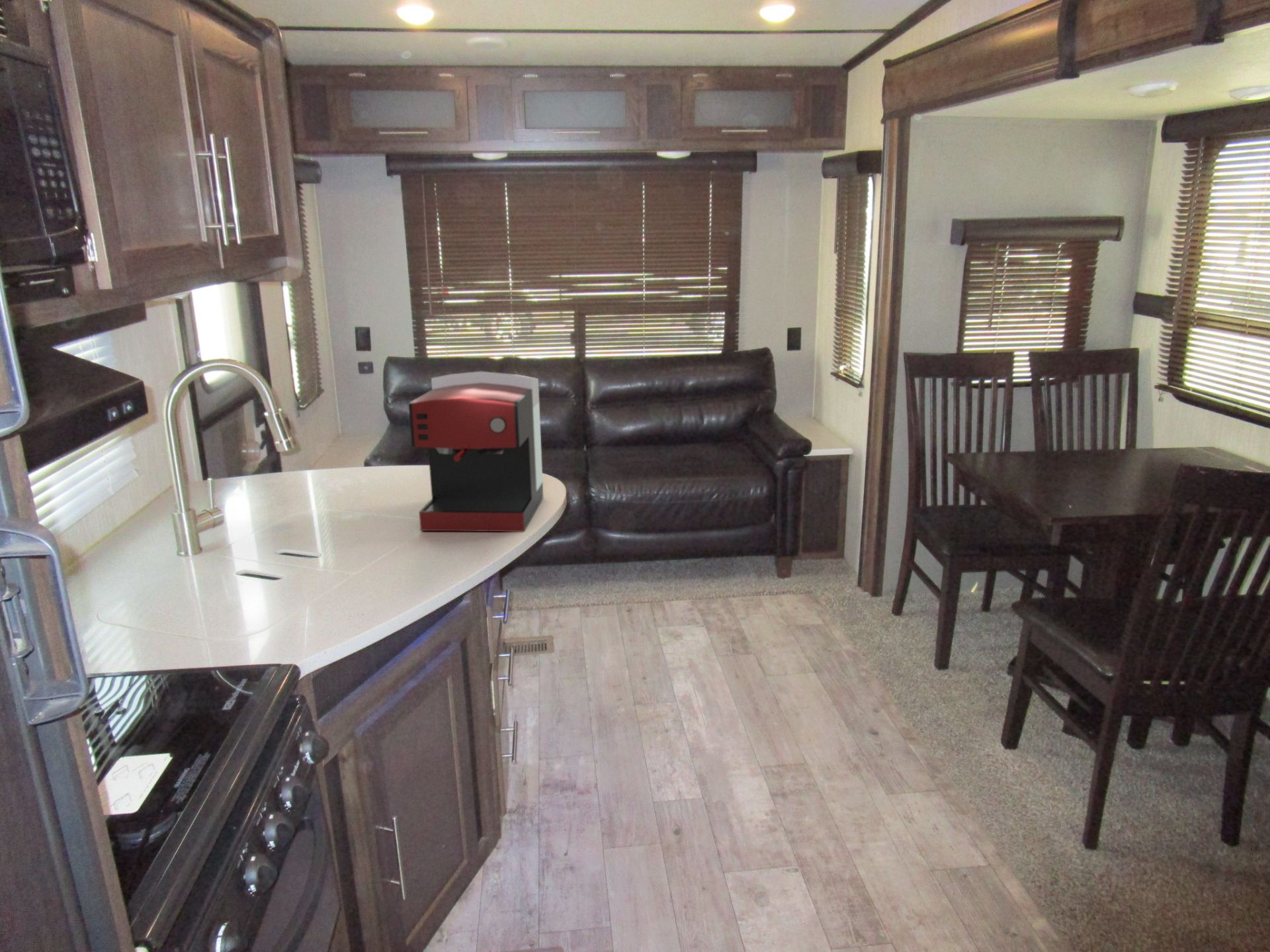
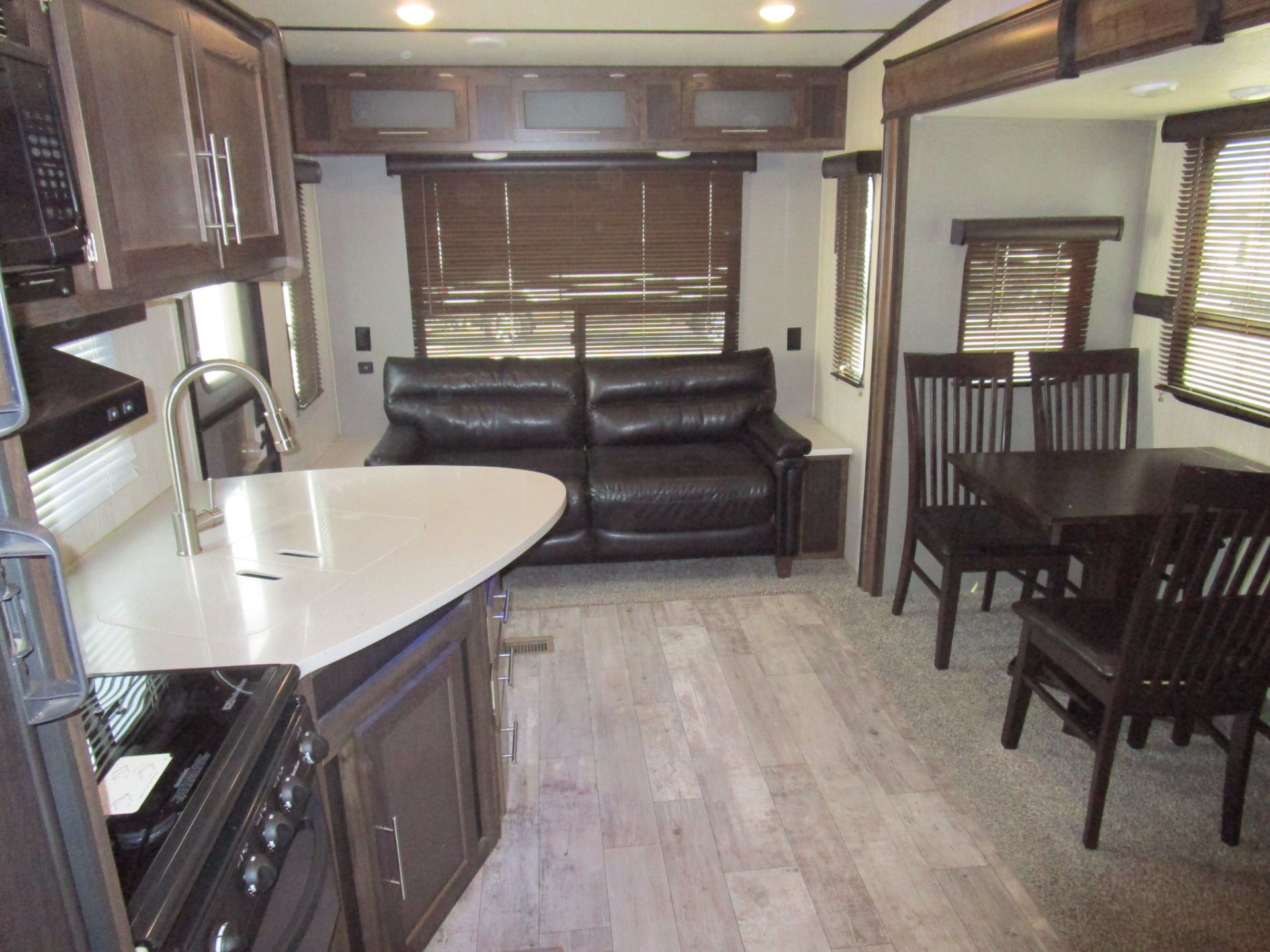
- coffee maker (476, 449)
